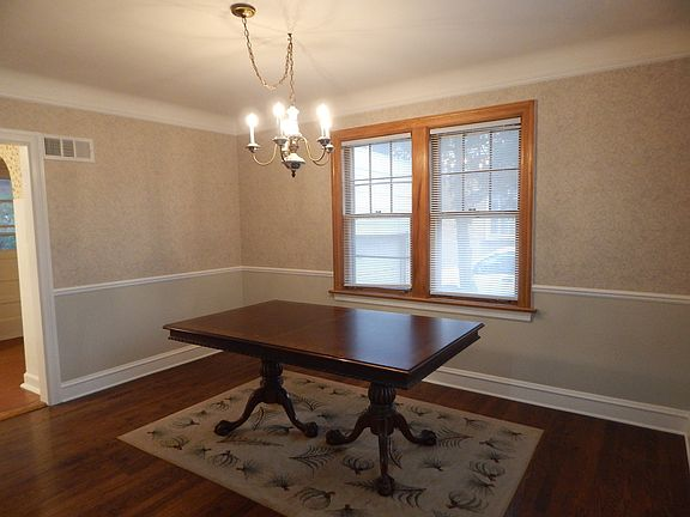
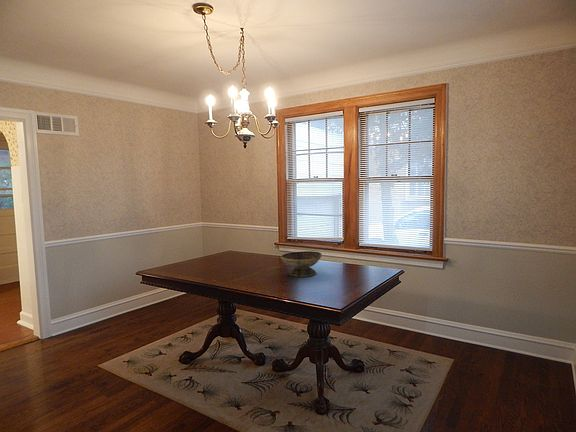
+ decorative bowl (301, 263)
